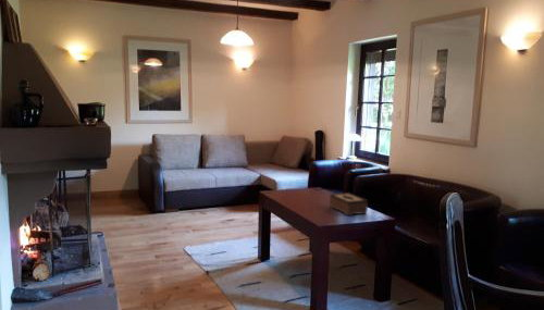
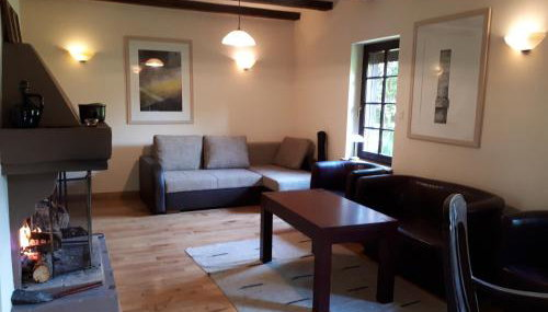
- tissue box (347, 203)
